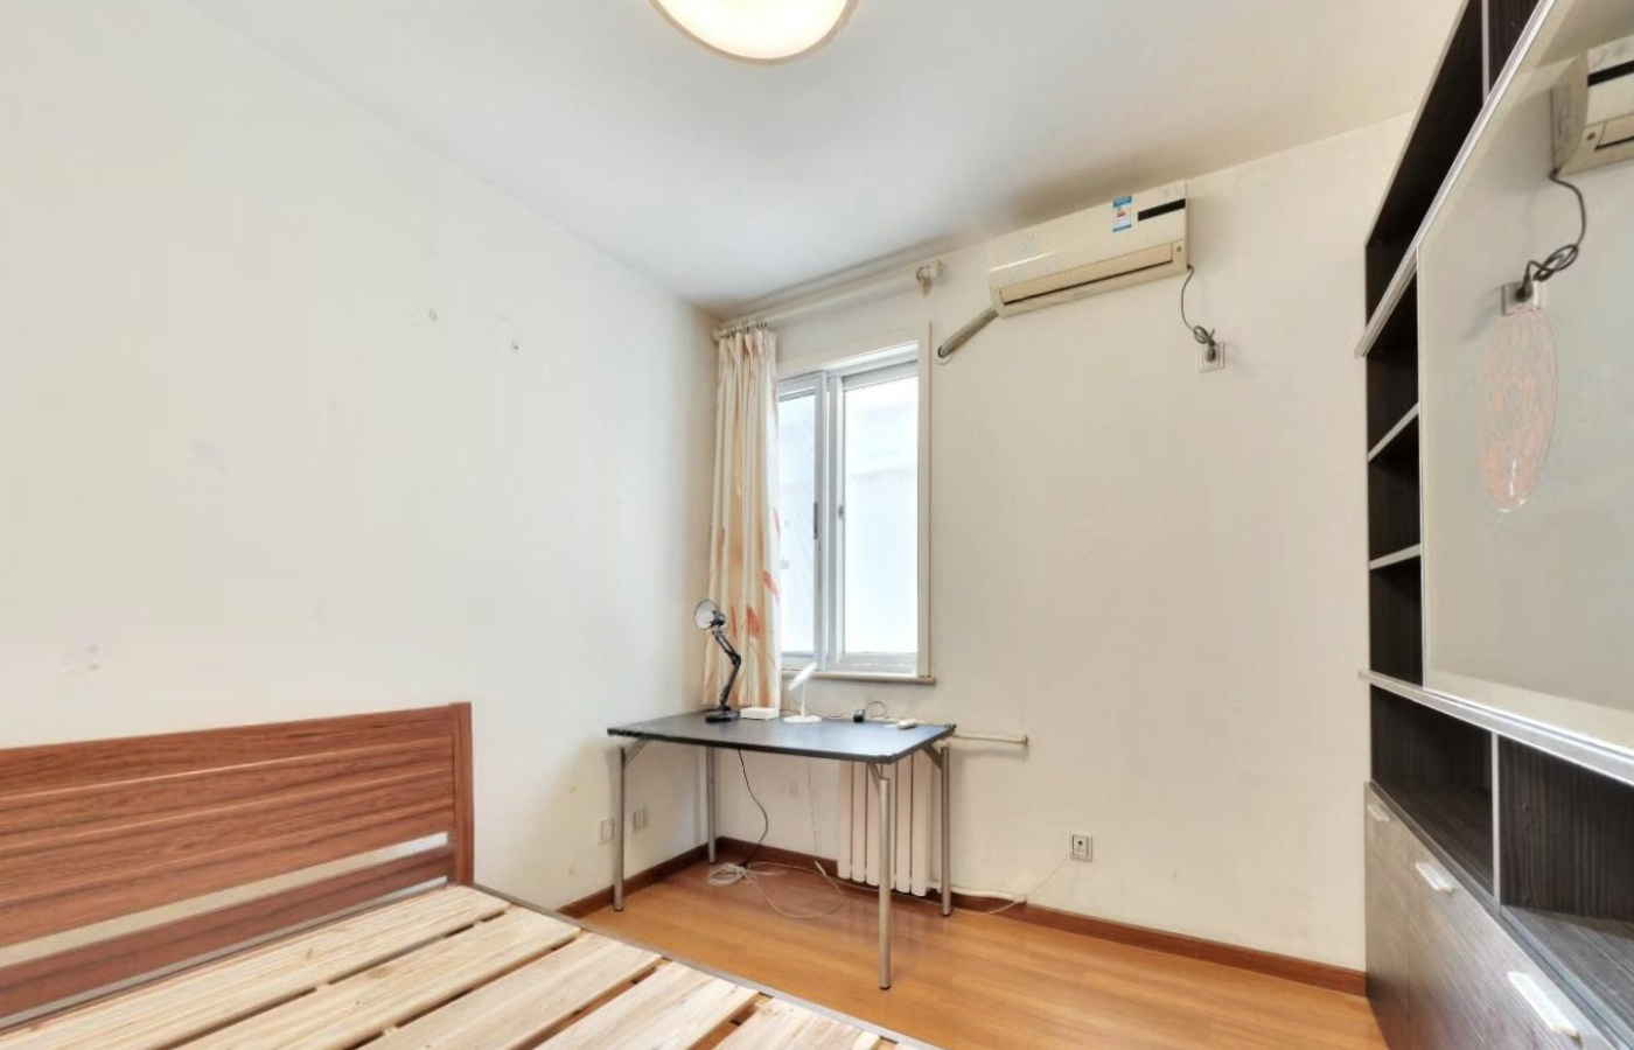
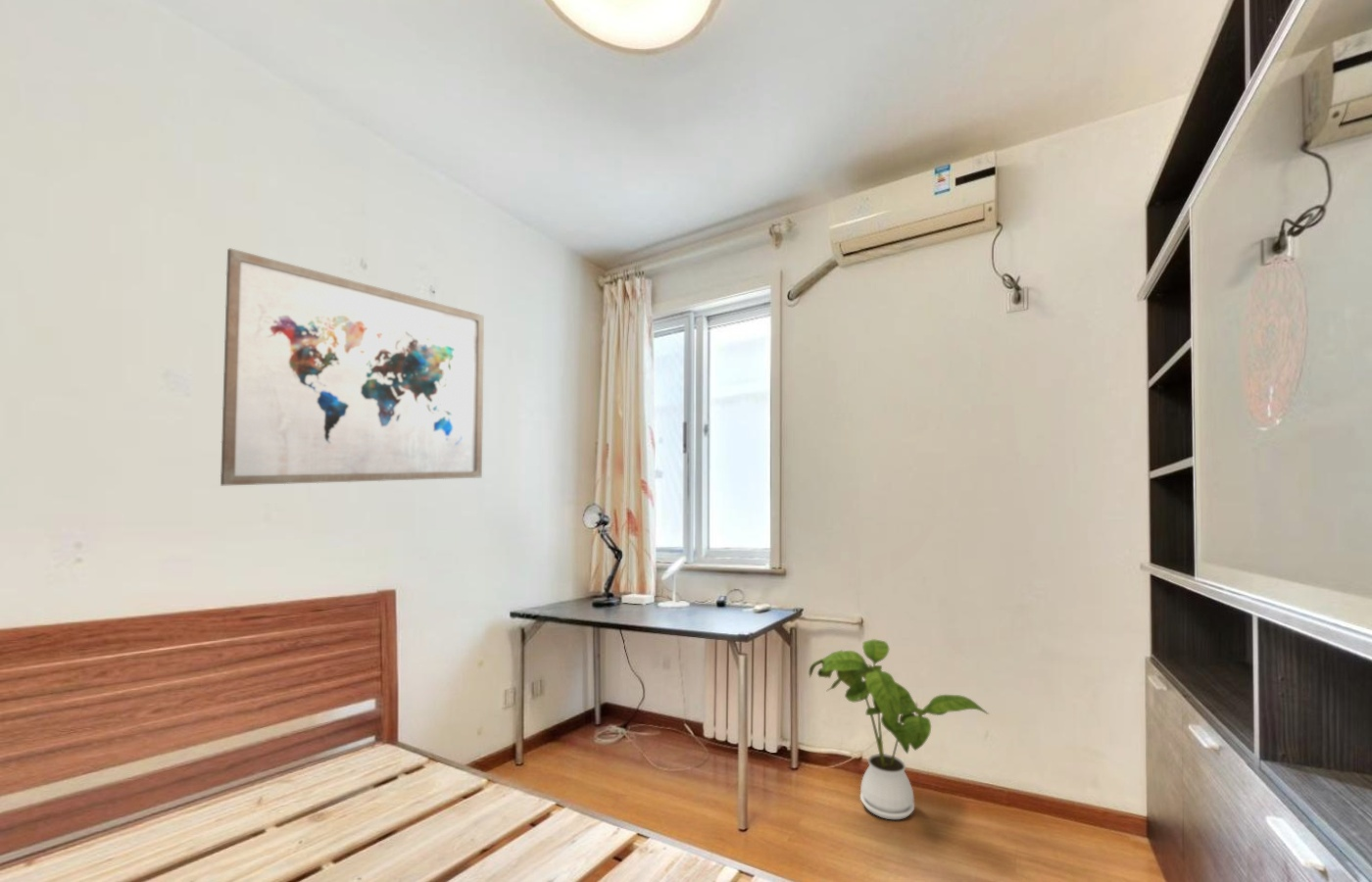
+ wall art (377, 384)
+ house plant (888, 730)
